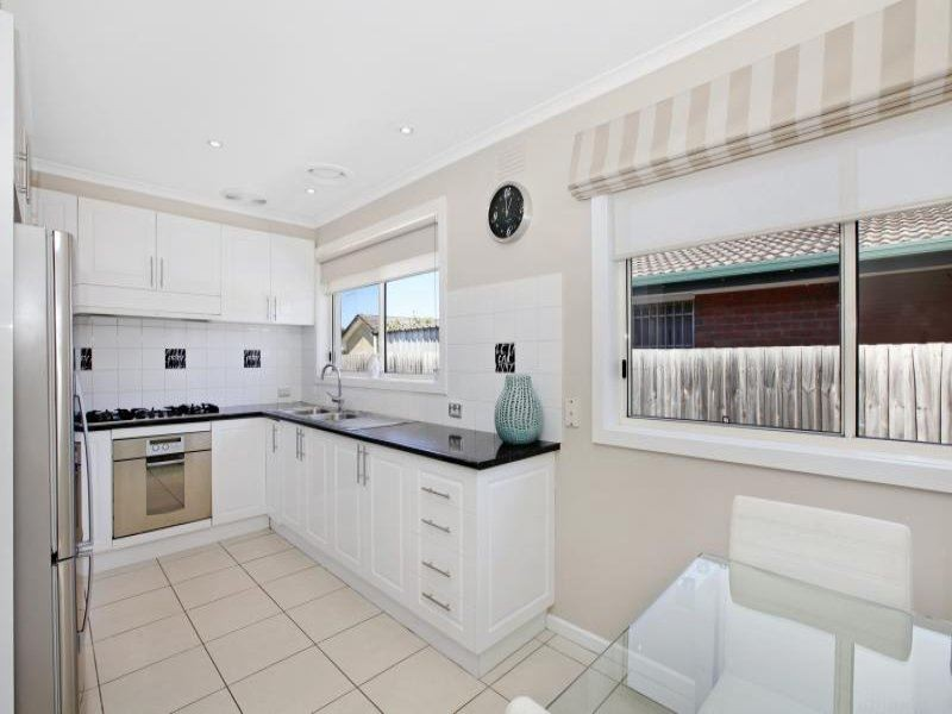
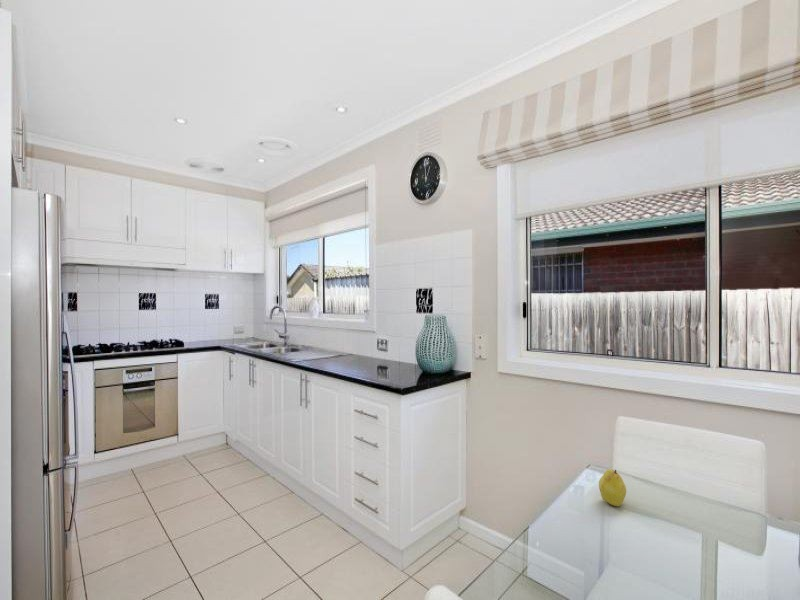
+ fruit (612, 486)
